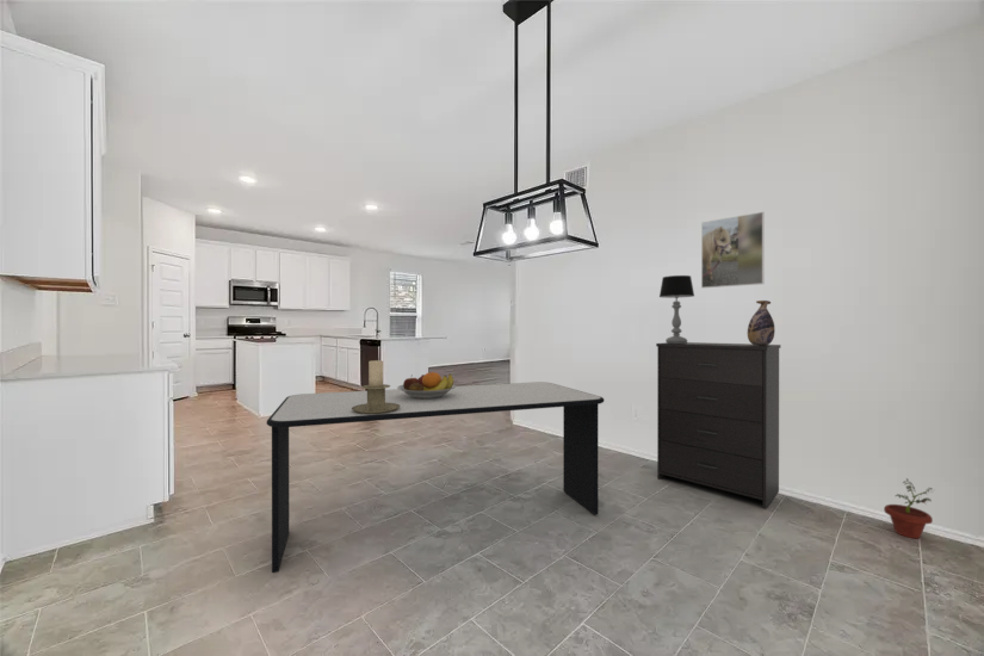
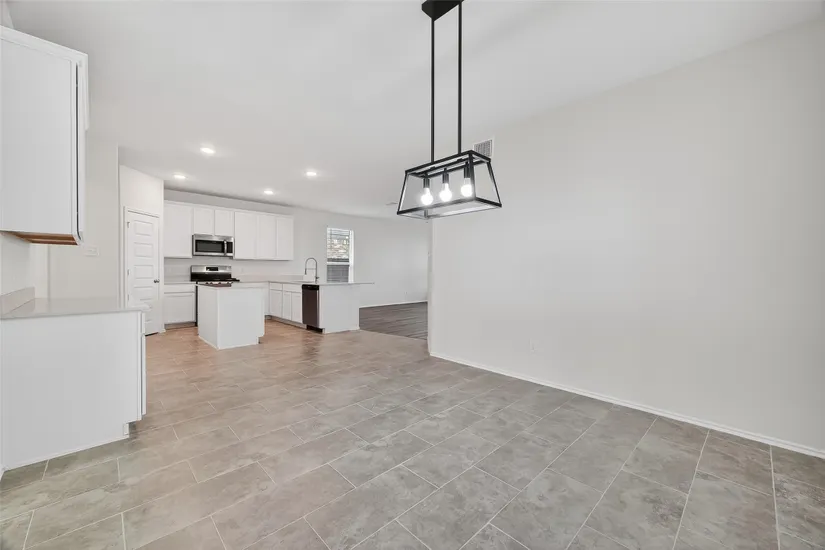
- dresser (714, 414)
- potted plant (909, 507)
- candle holder (376, 384)
- vase (760, 322)
- fruit bowl (426, 383)
- dining table (441, 415)
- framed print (731, 252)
- table lamp (676, 309)
